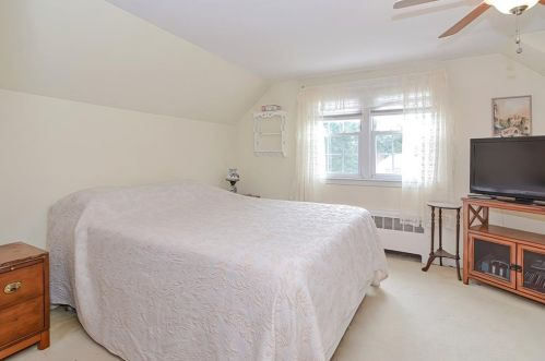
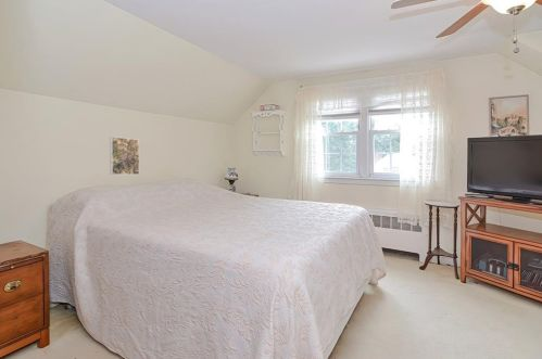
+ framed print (125, 156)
